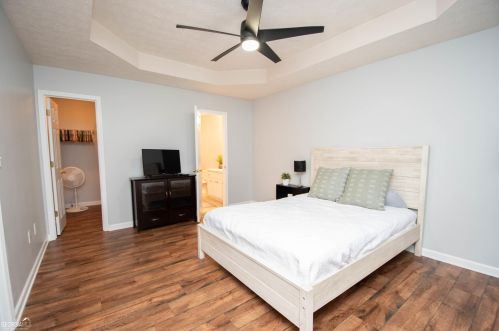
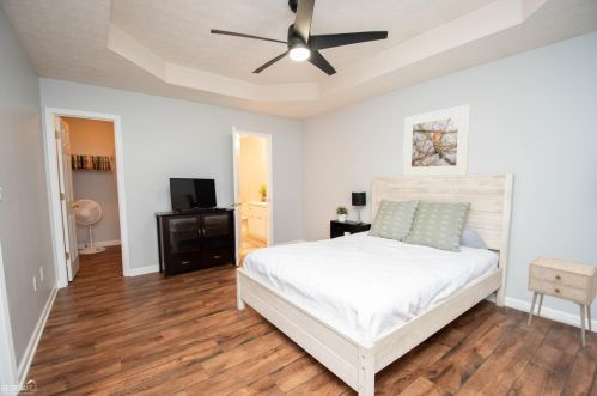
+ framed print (433, 144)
+ nightstand (560, 297)
